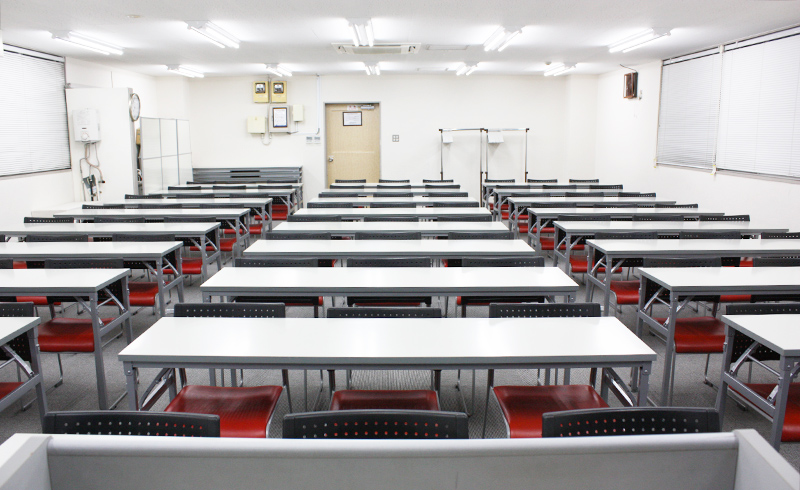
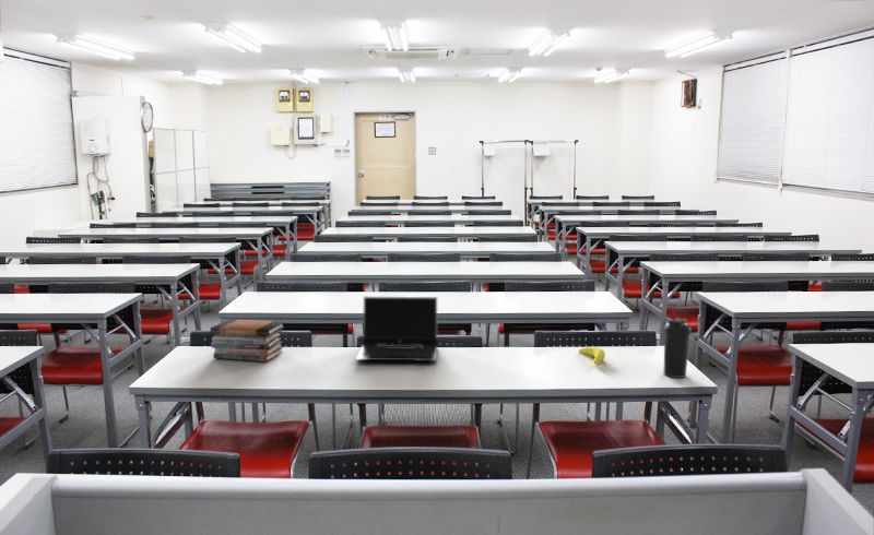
+ laptop computer (398, 328)
+ banana (594, 353)
+ book stack (247, 340)
+ water bottle (676, 347)
